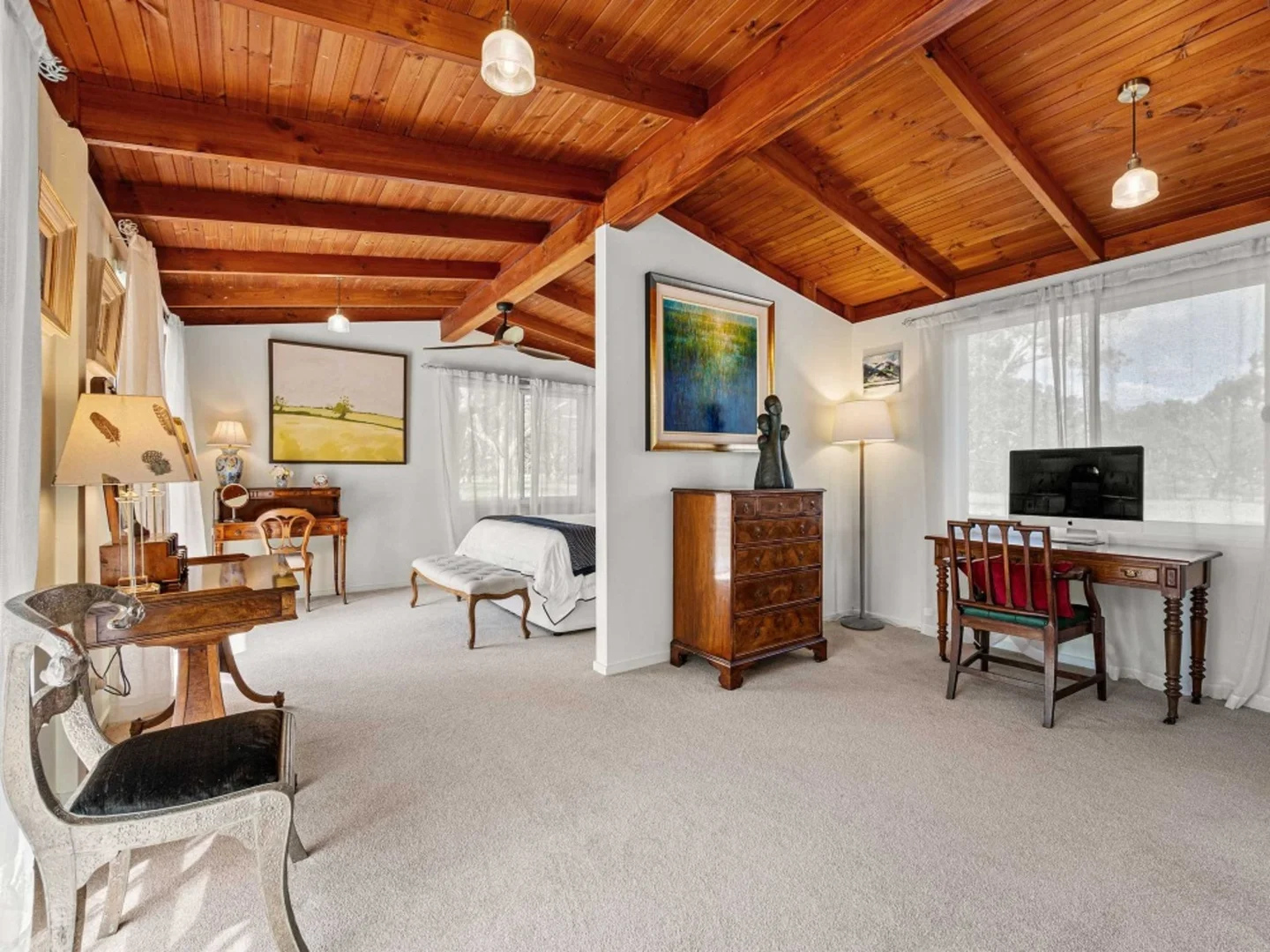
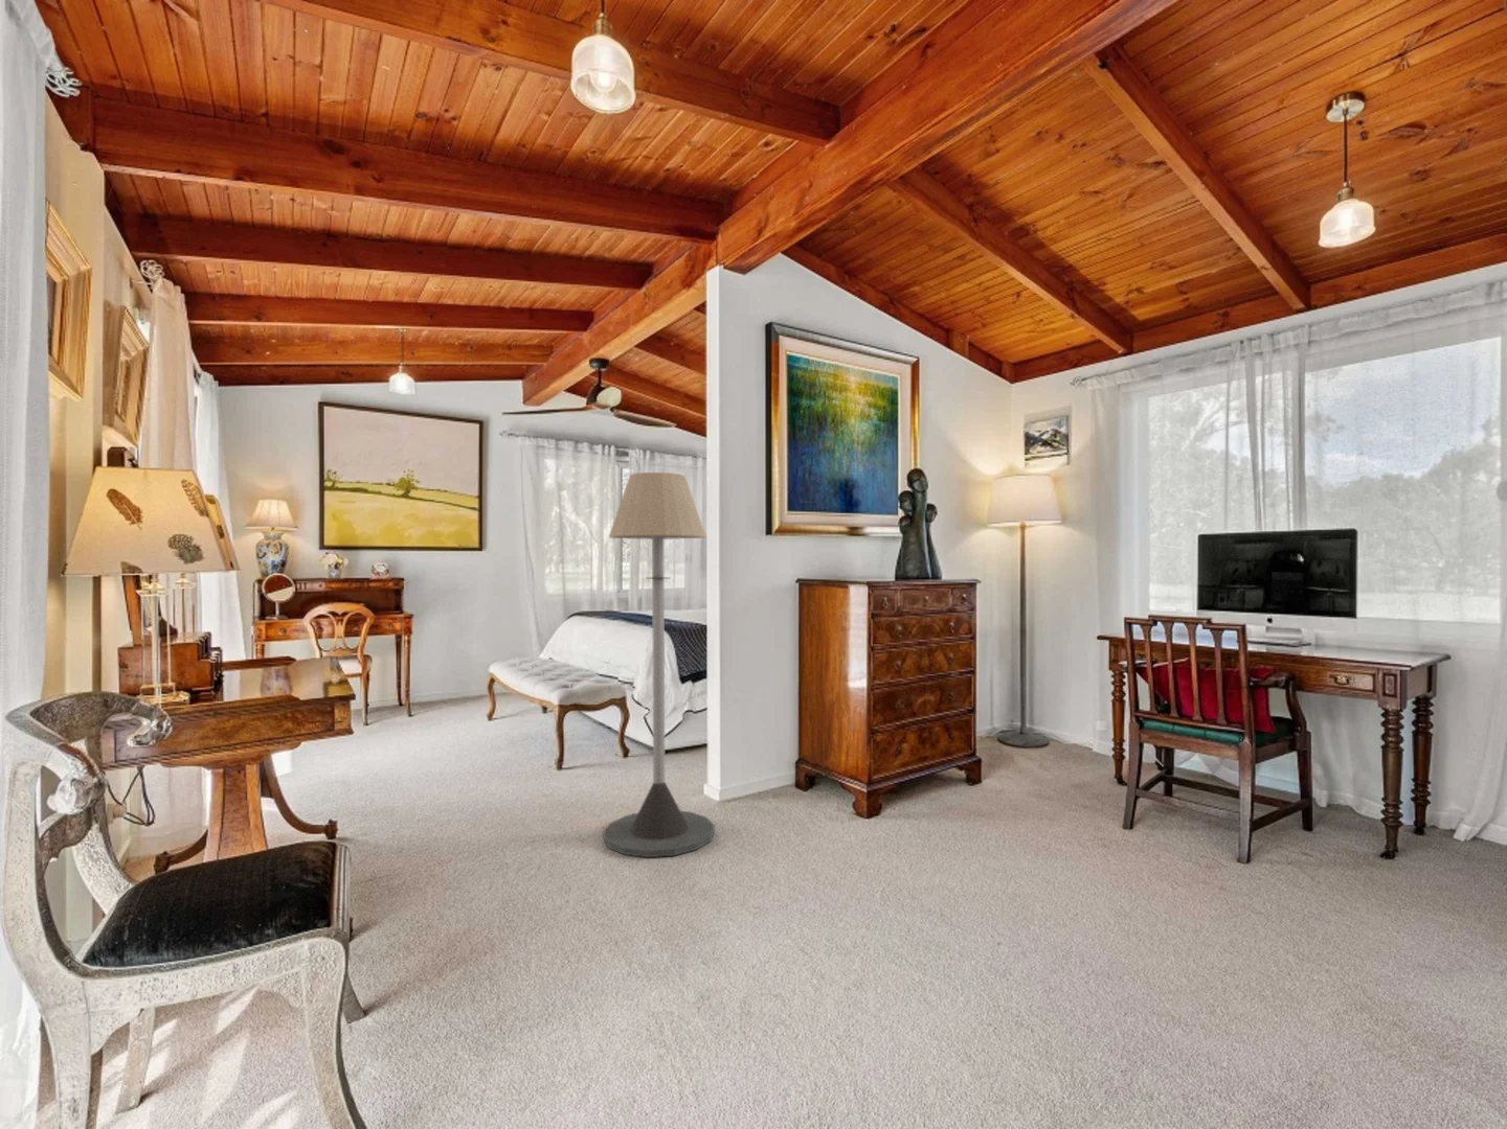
+ floor lamp (659, 655)
